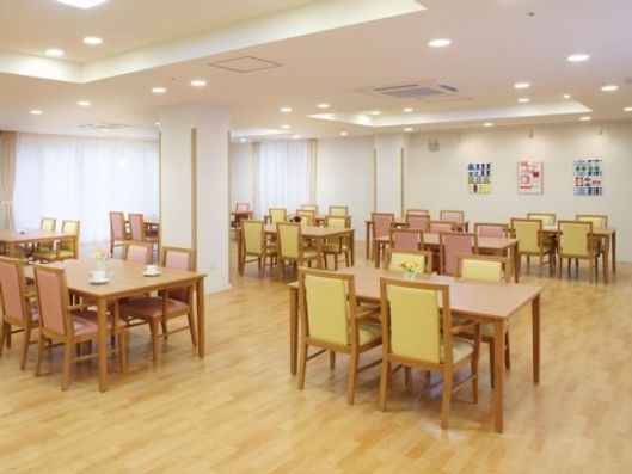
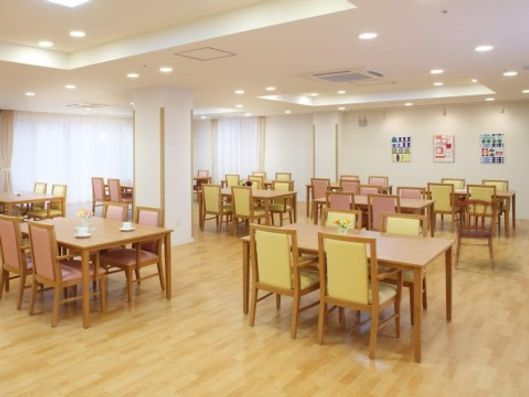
+ dining chair (474, 232)
